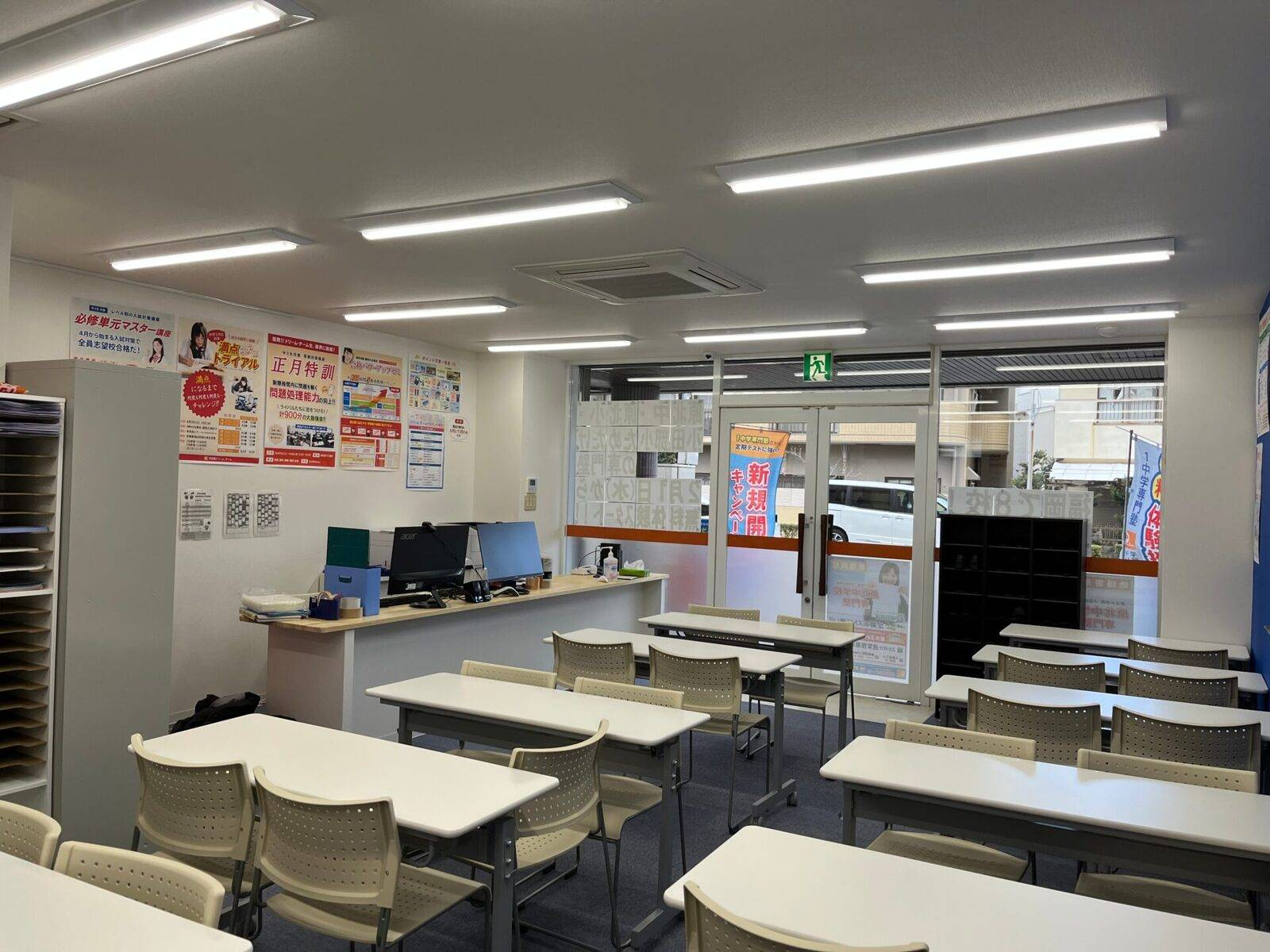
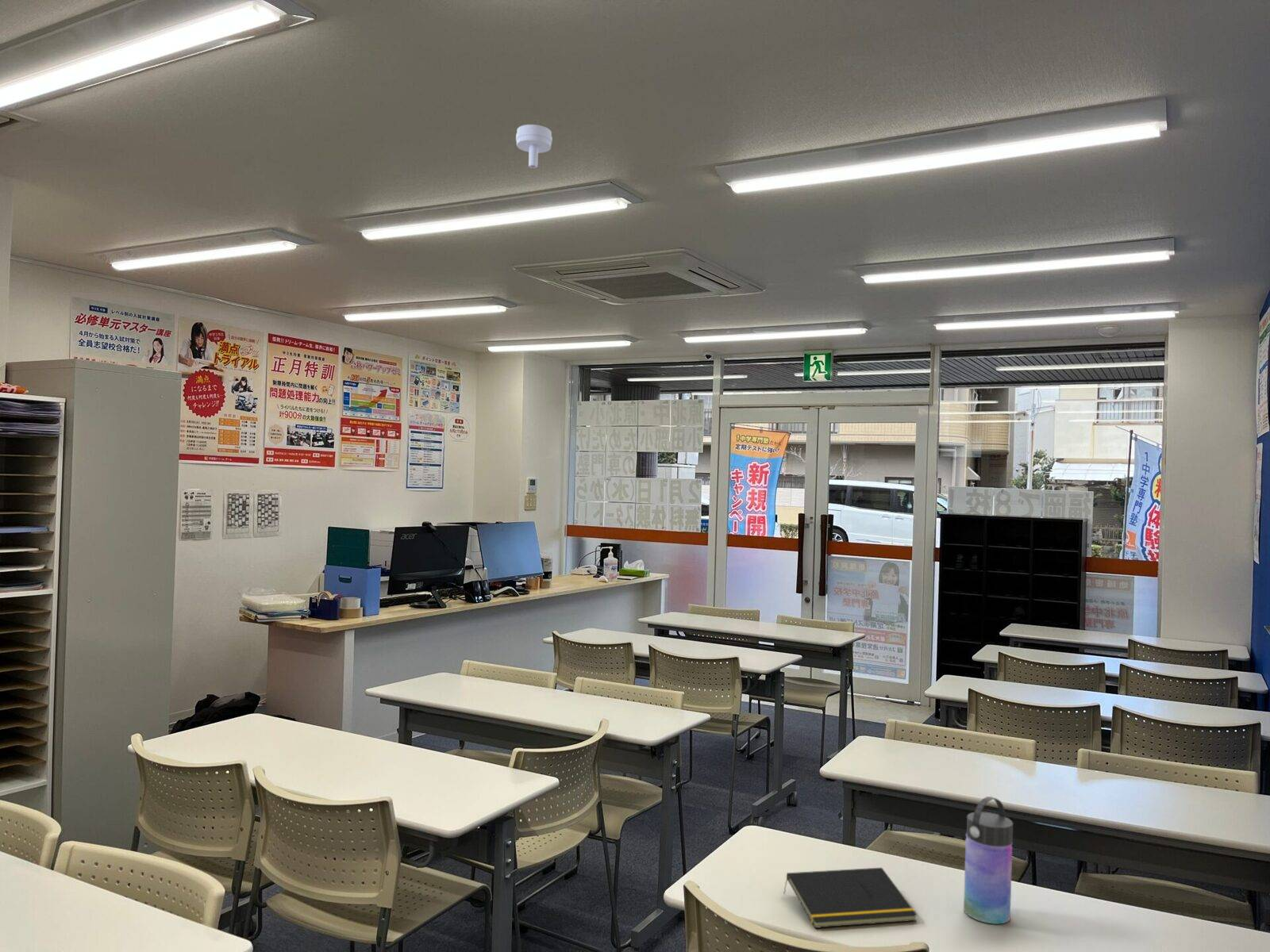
+ notepad (849, 896)
+ water bottle (988, 855)
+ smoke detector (533, 148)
